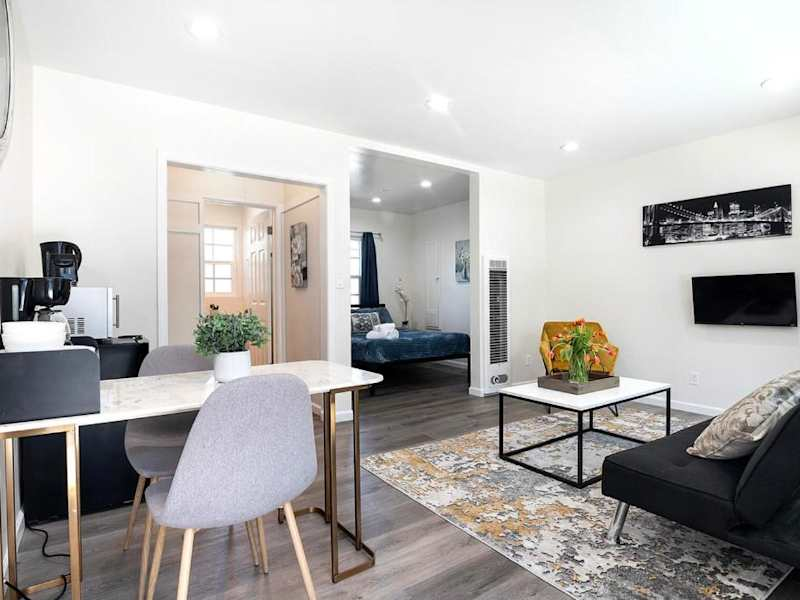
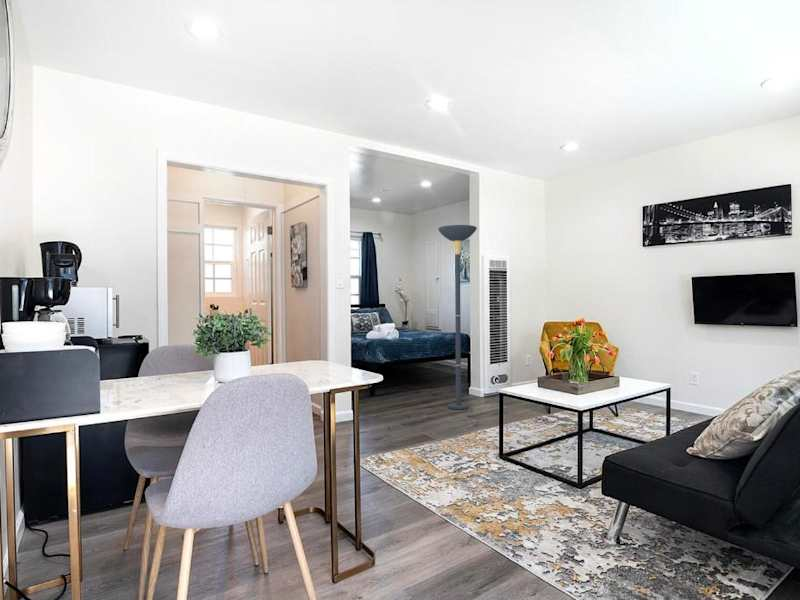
+ floor lamp (457, 317)
